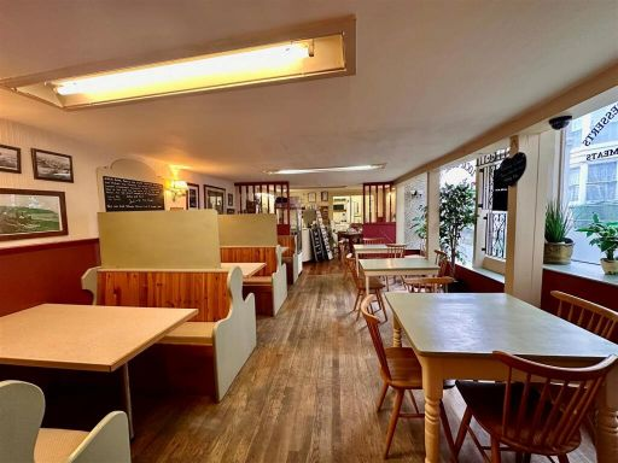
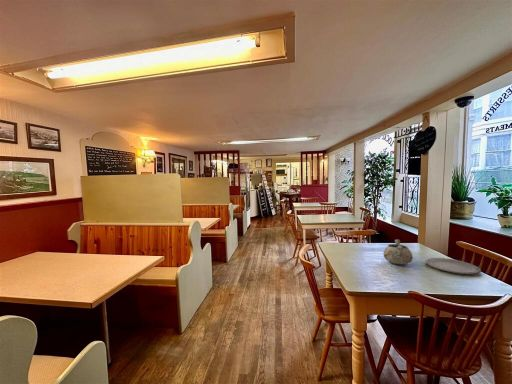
+ decorative bowl (397, 252)
+ plate (451, 266)
